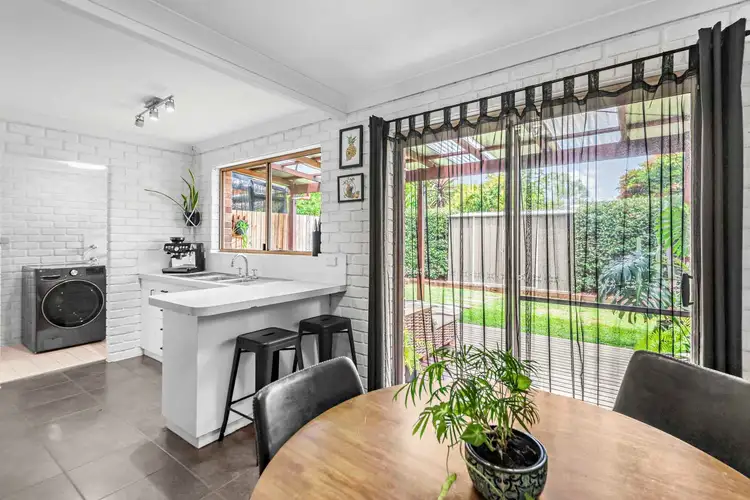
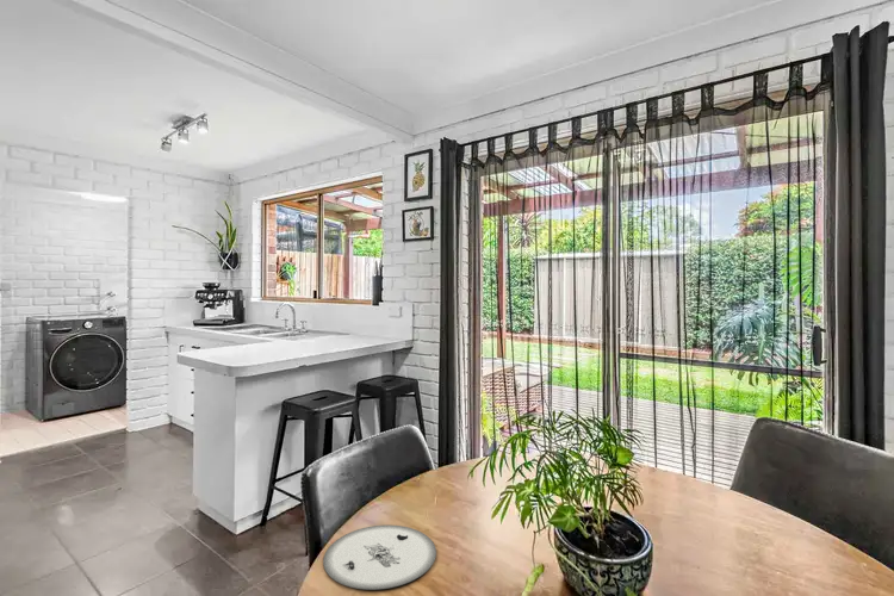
+ plate (380, 552)
